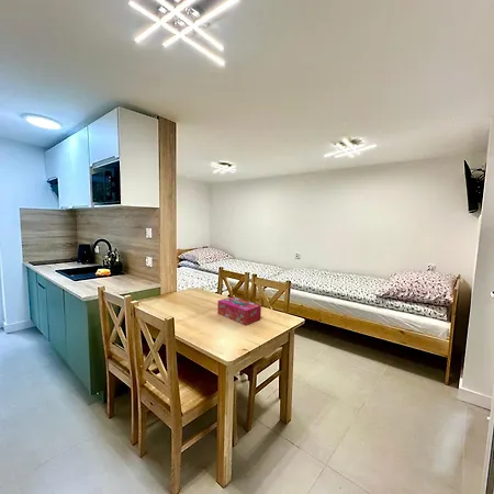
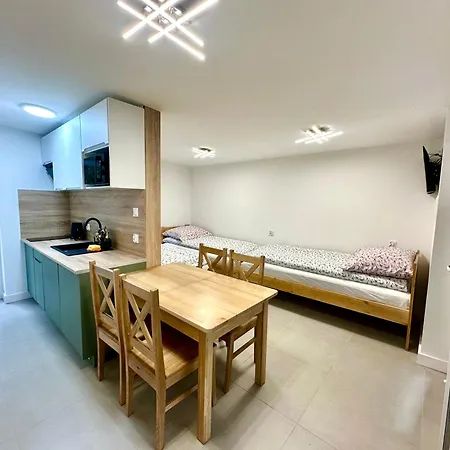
- tissue box (238, 310)
